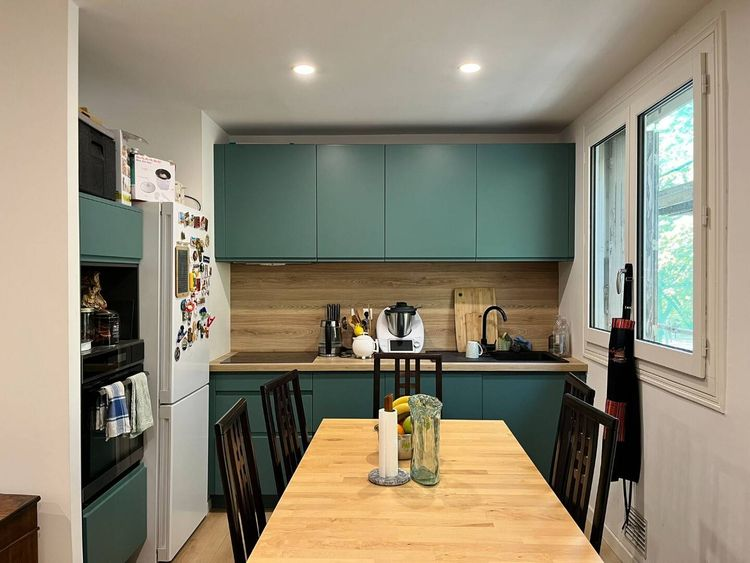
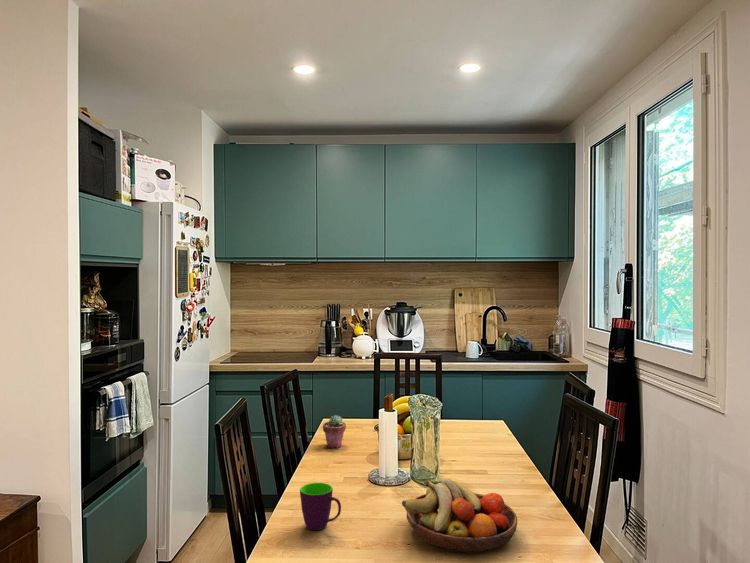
+ mug (321, 508)
+ potted succulent (334, 430)
+ fruit bowl (460, 508)
